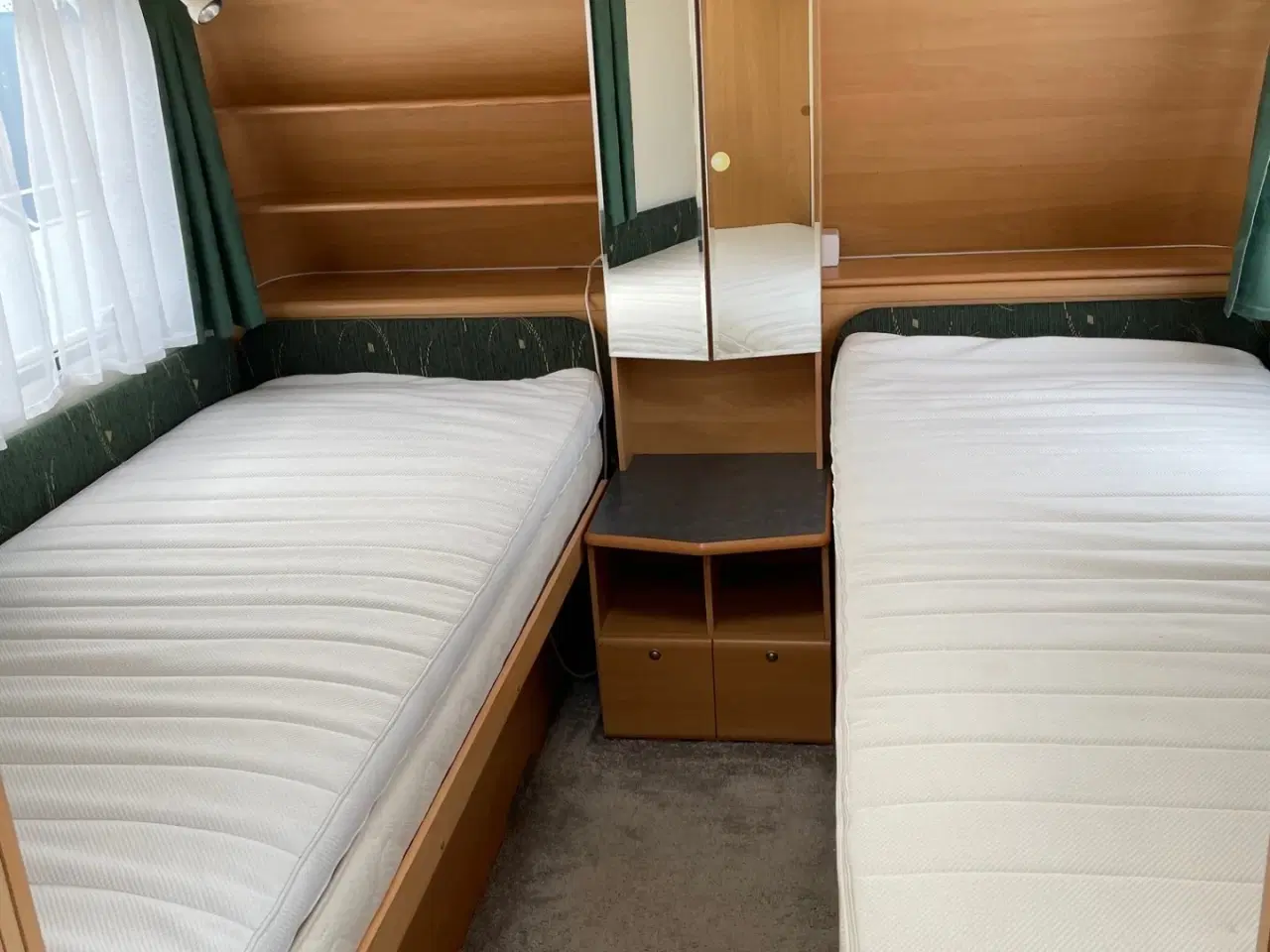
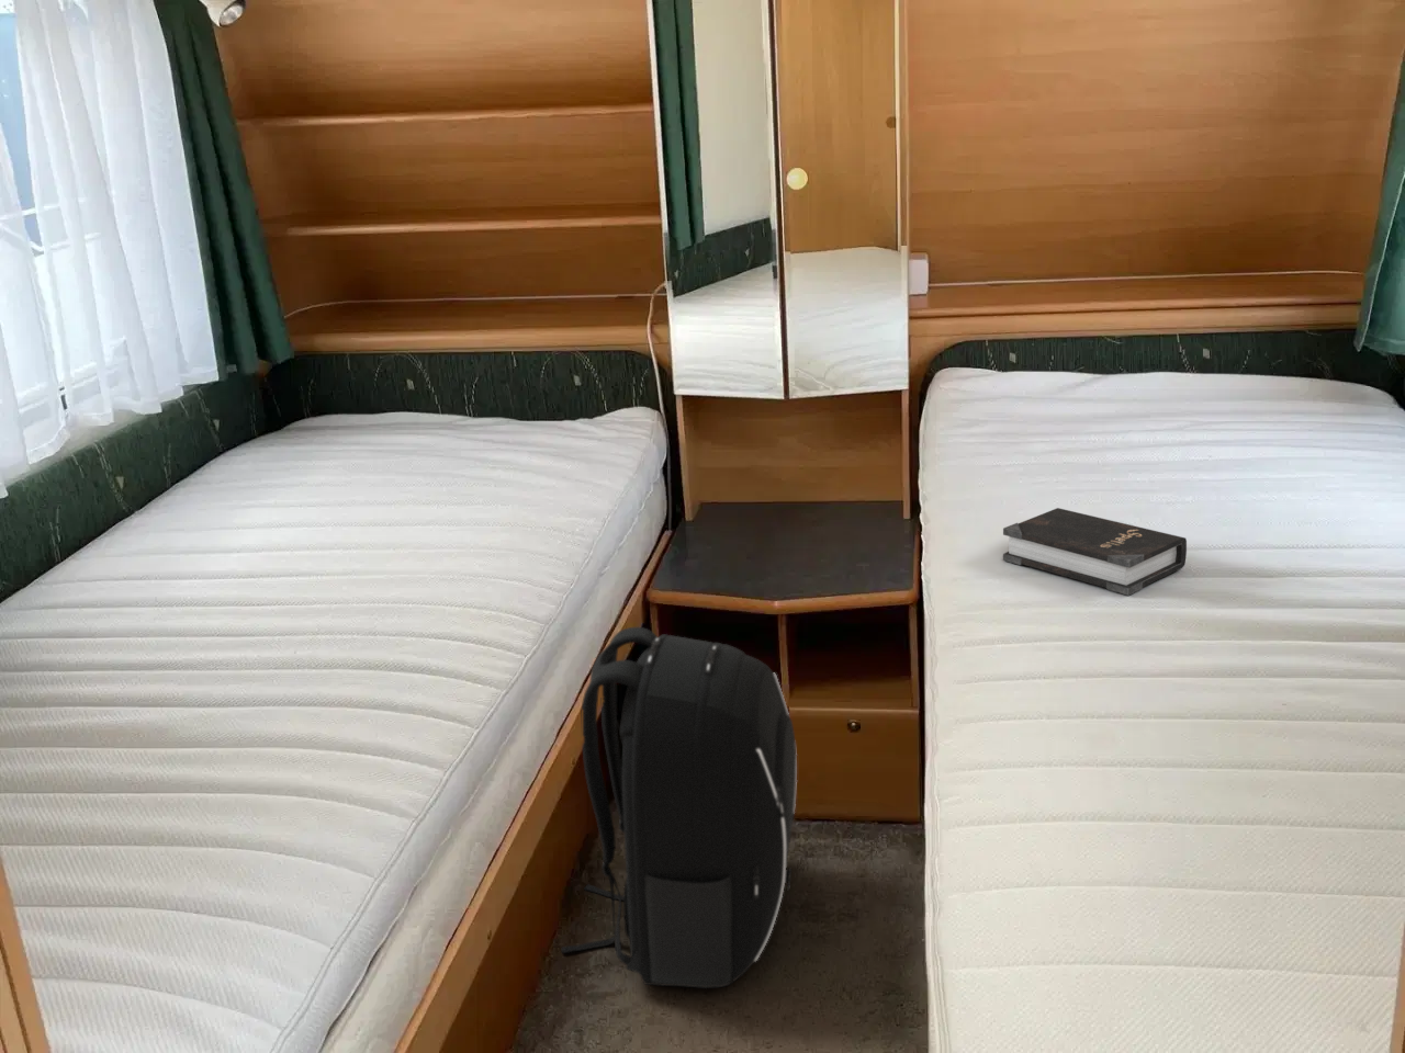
+ backpack (674, 791)
+ hardback book (1092, 548)
